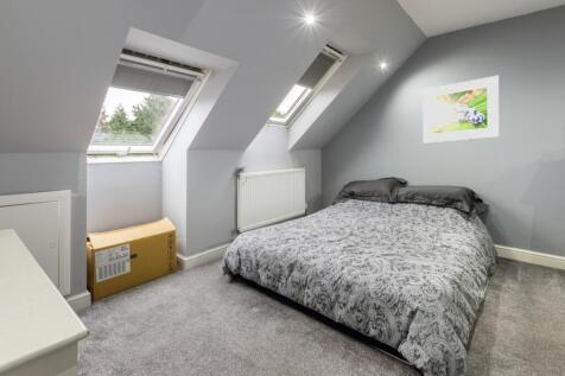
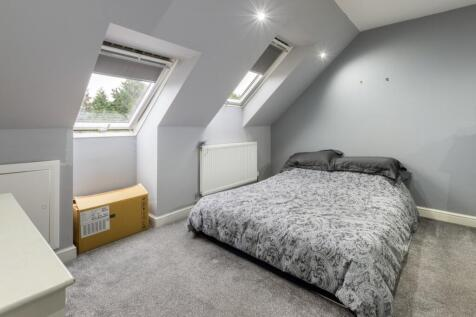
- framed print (458, 111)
